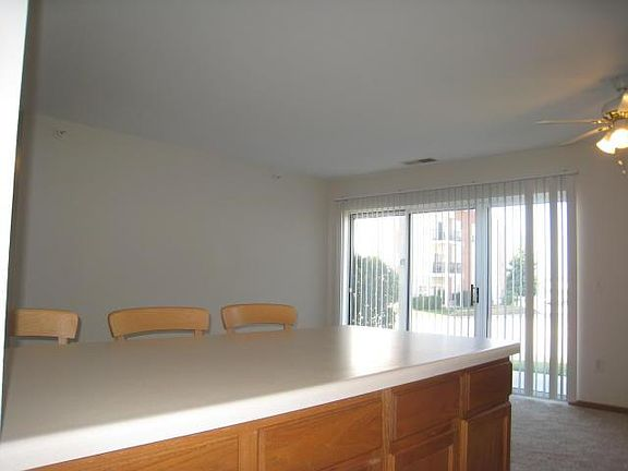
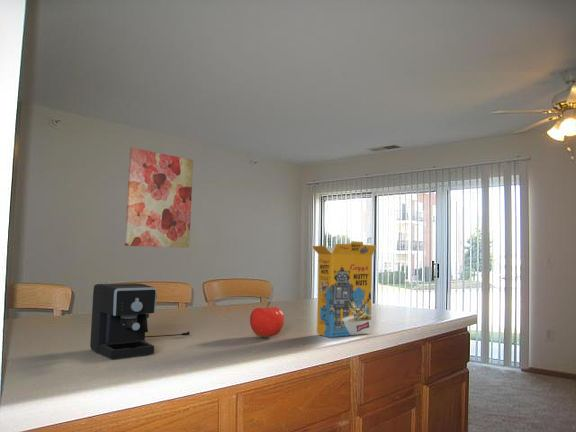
+ fruit (267, 319)
+ coffee maker (154, 312)
+ wall art (161, 200)
+ cereal box (342, 287)
